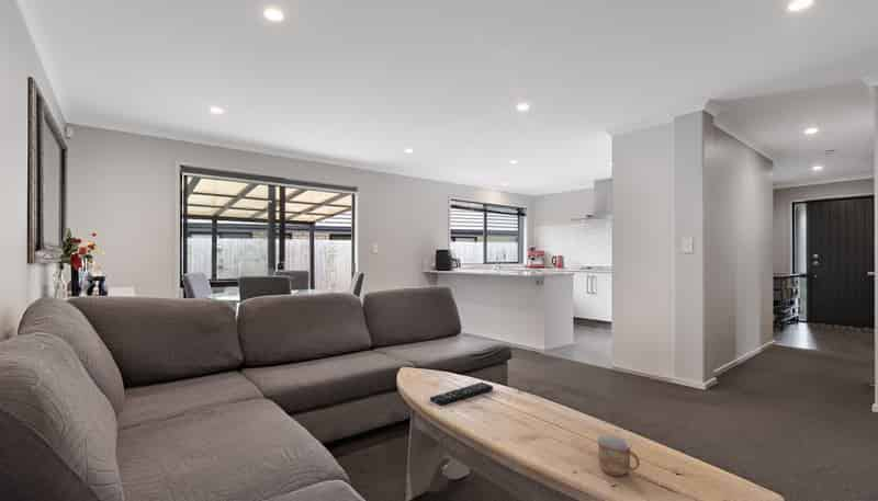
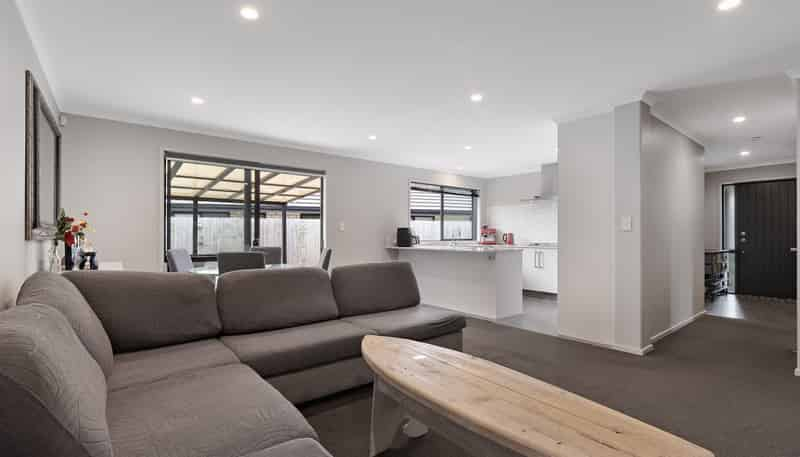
- mug (618, 457)
- remote control (462, 392)
